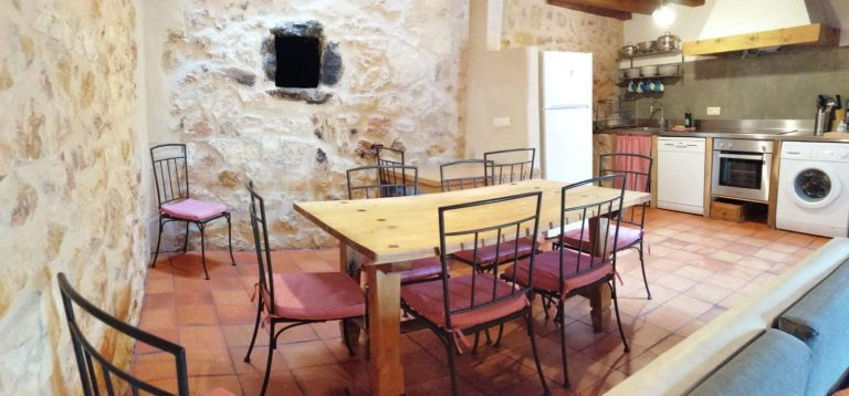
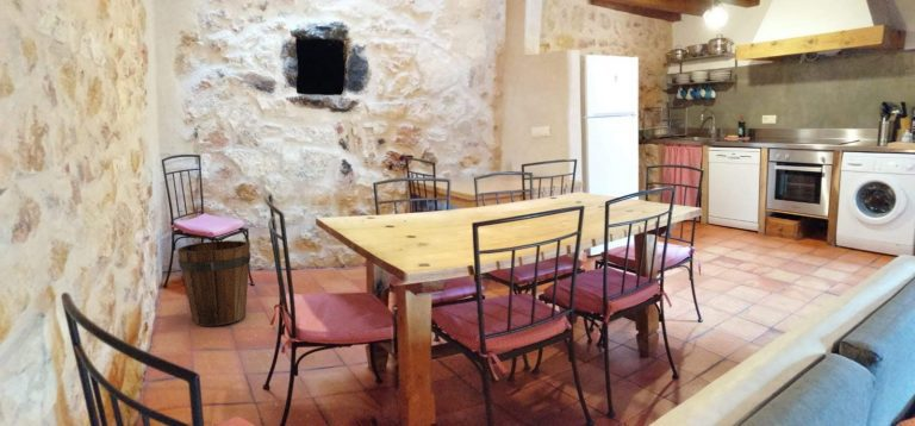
+ bucket (217, 282)
